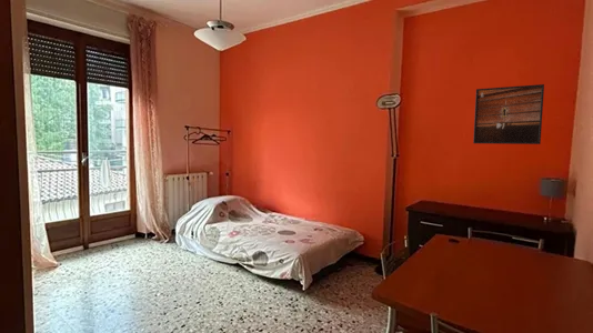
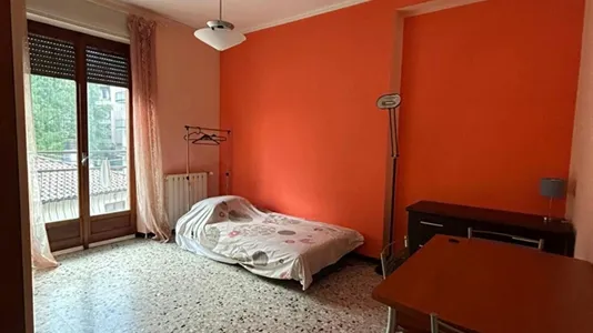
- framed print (506, 115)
